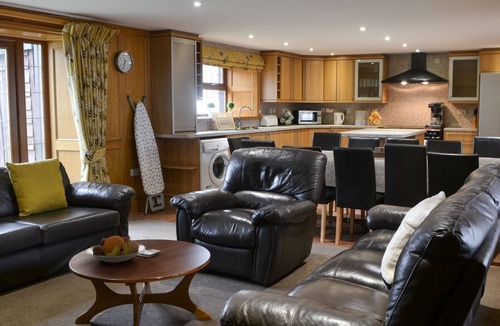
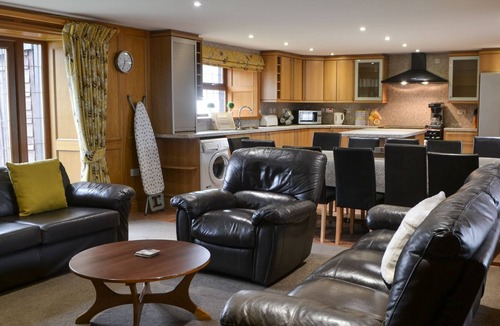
- fruit bowl (116, 246)
